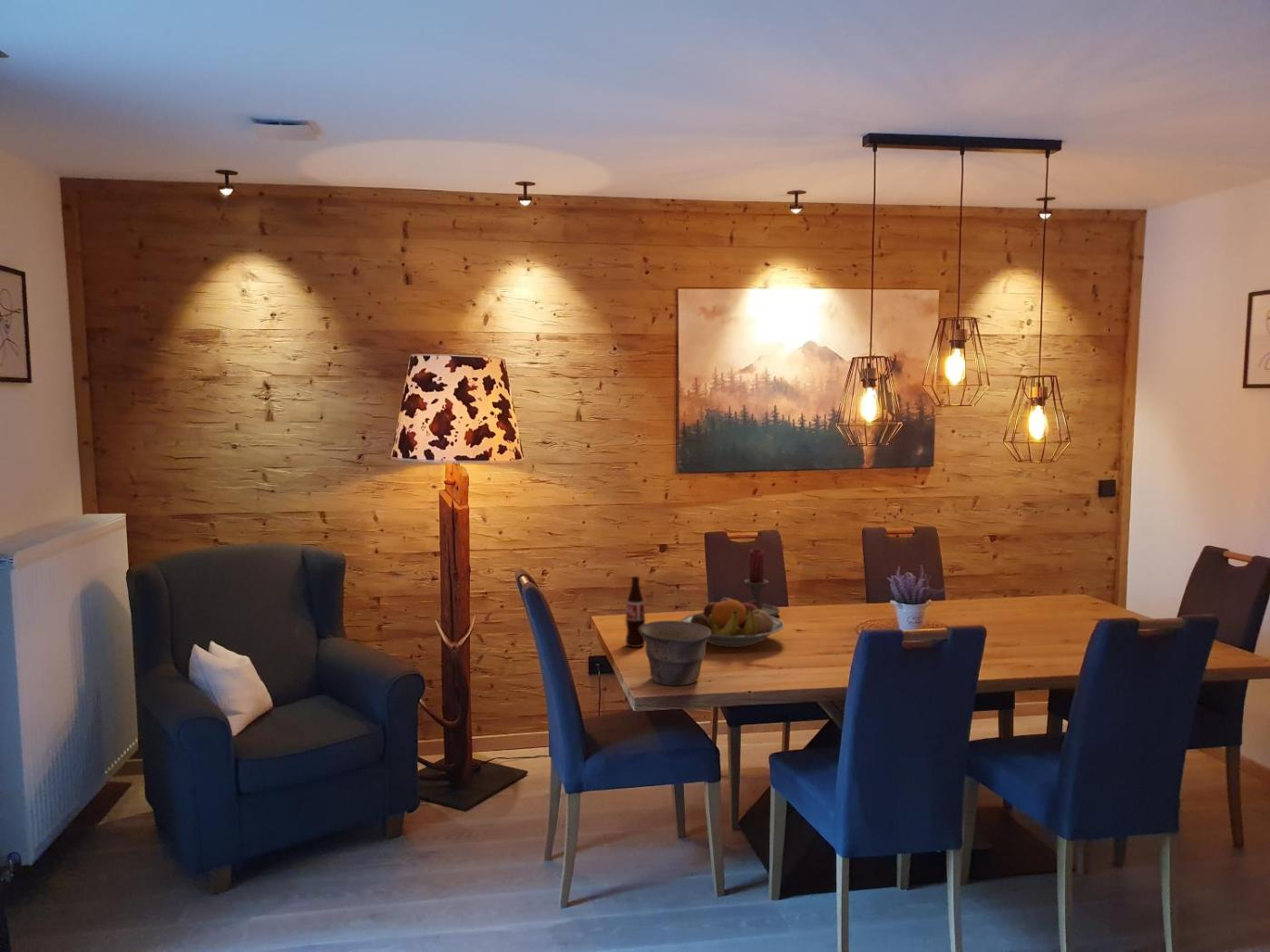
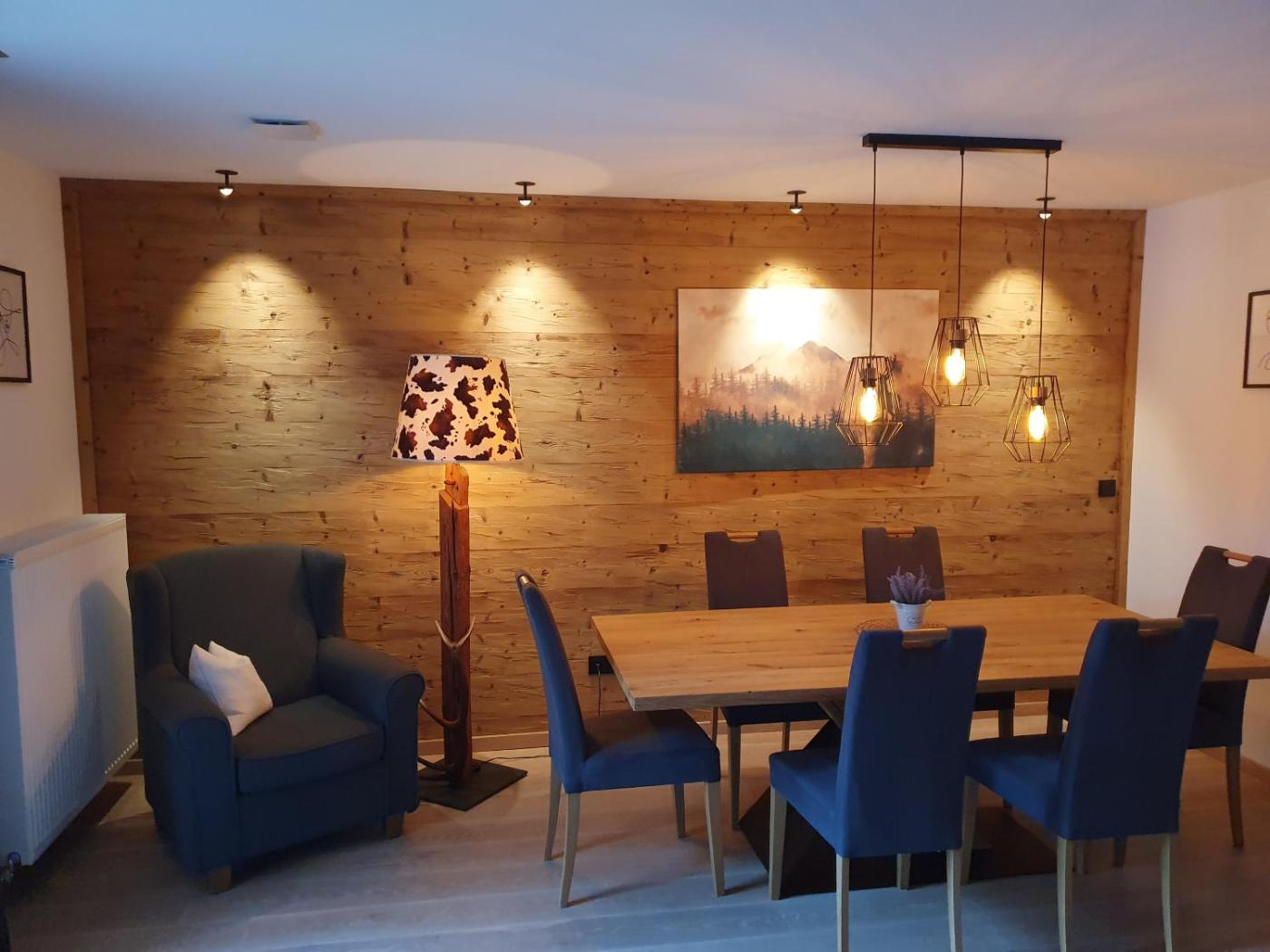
- candle holder (748, 581)
- bottle (635, 611)
- bowl (675, 654)
- fruit bowl (731, 618)
